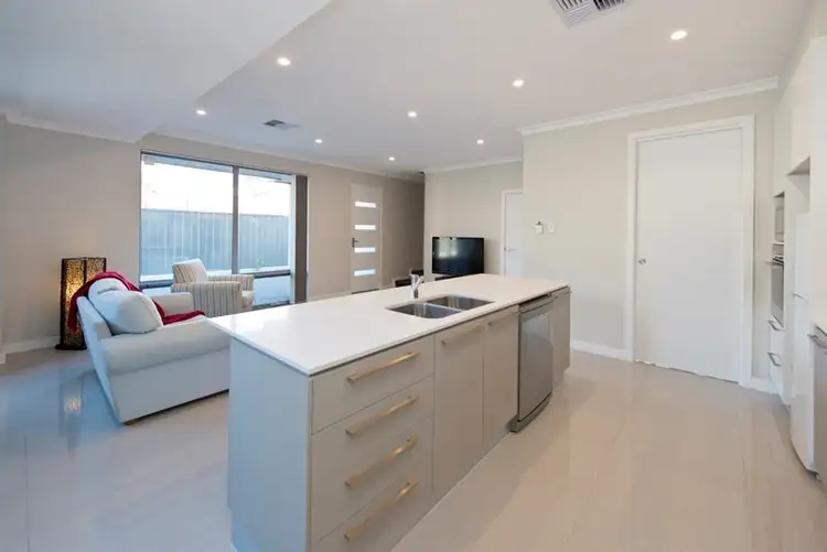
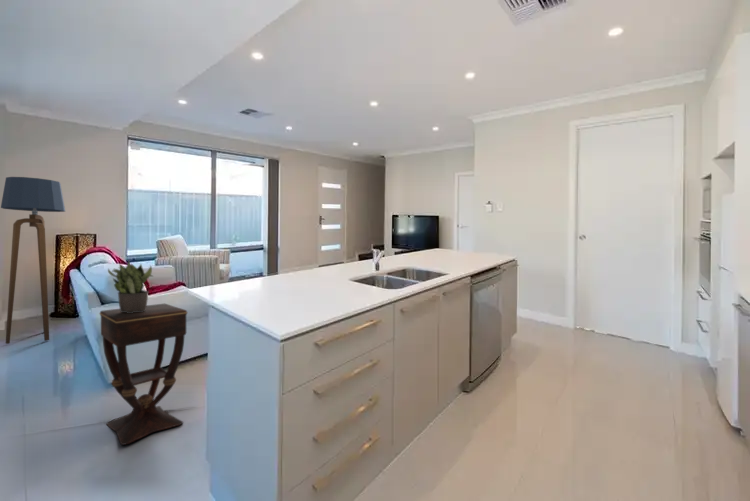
+ side table (144, 370)
+ floor lamp (39, 259)
+ potted plant (134, 284)
